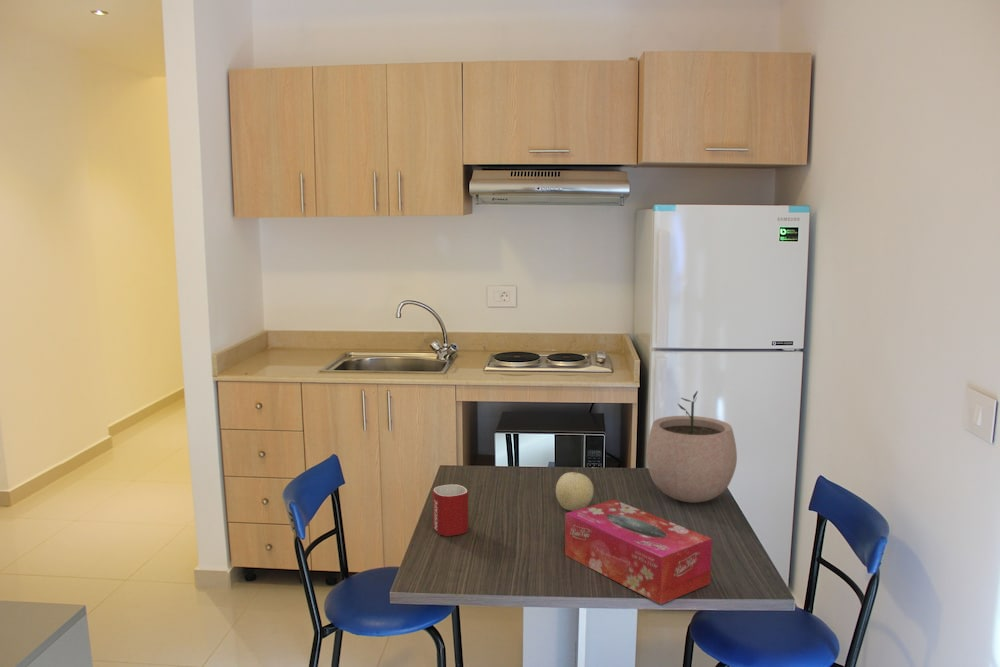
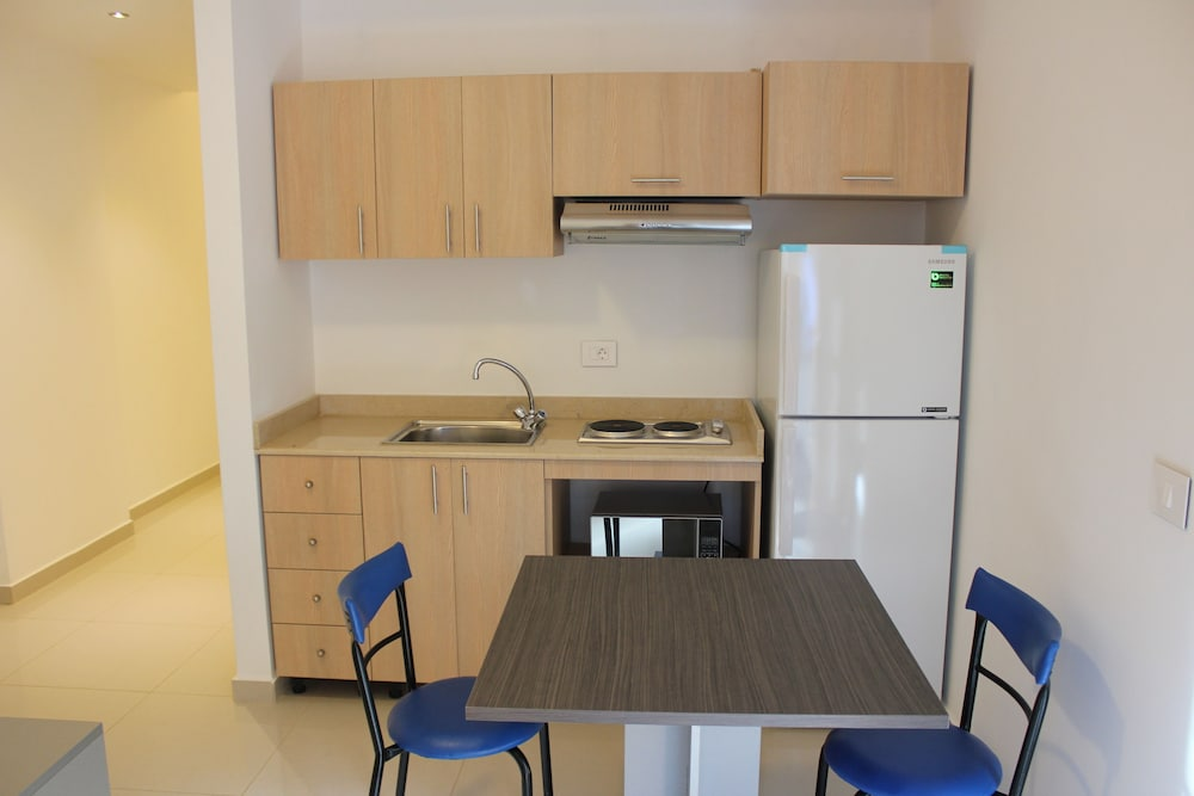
- mug (448, 507)
- plant pot (691, 445)
- fruit (574, 491)
- tissue box (635, 547)
